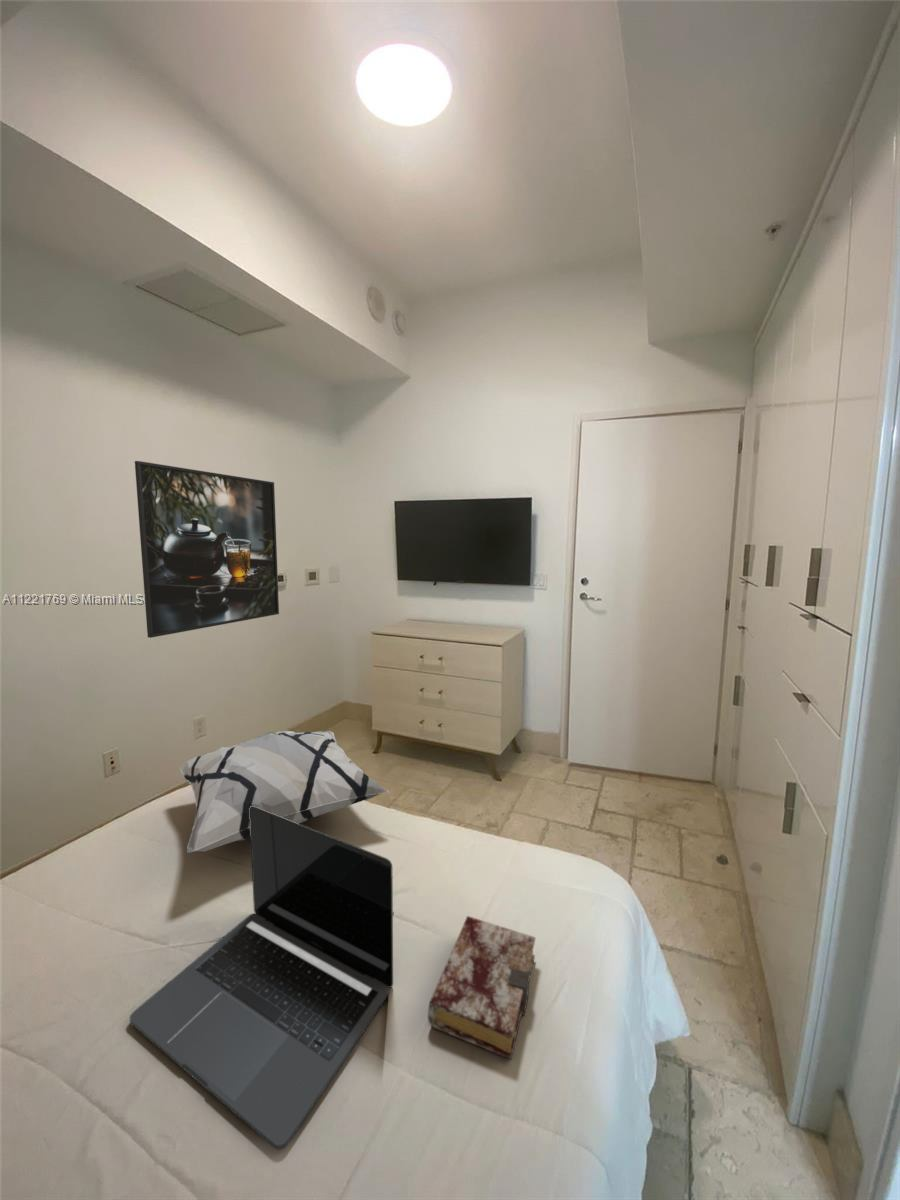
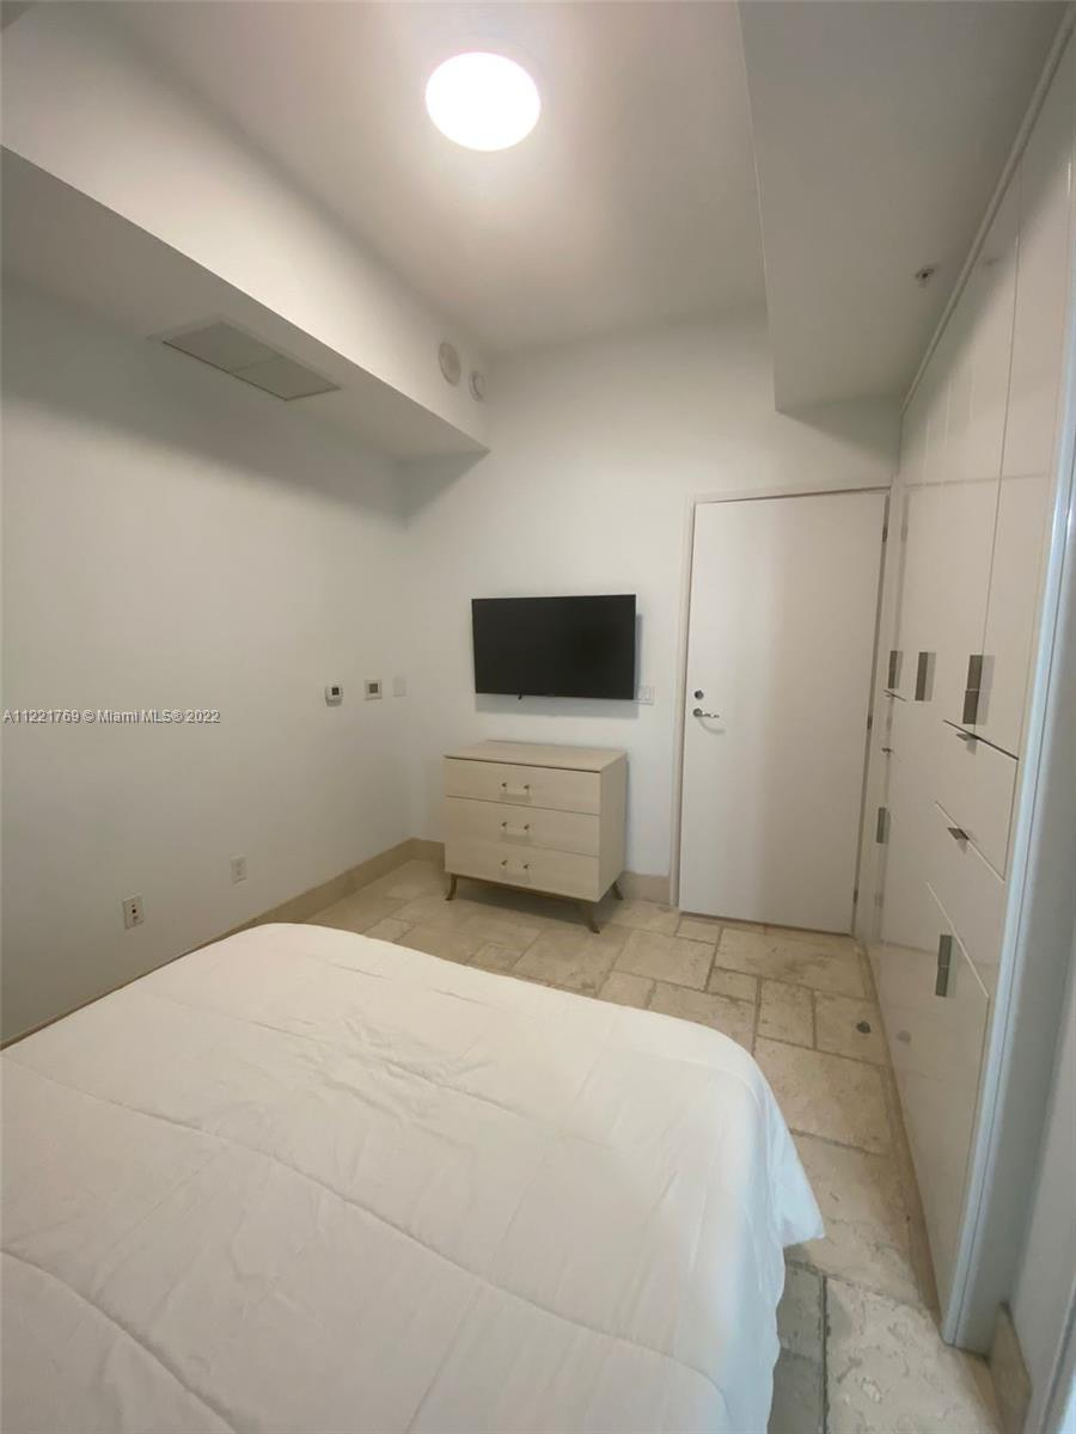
- decorative pillow (278, 777)
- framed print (218, 550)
- book (486, 978)
- laptop (262, 939)
